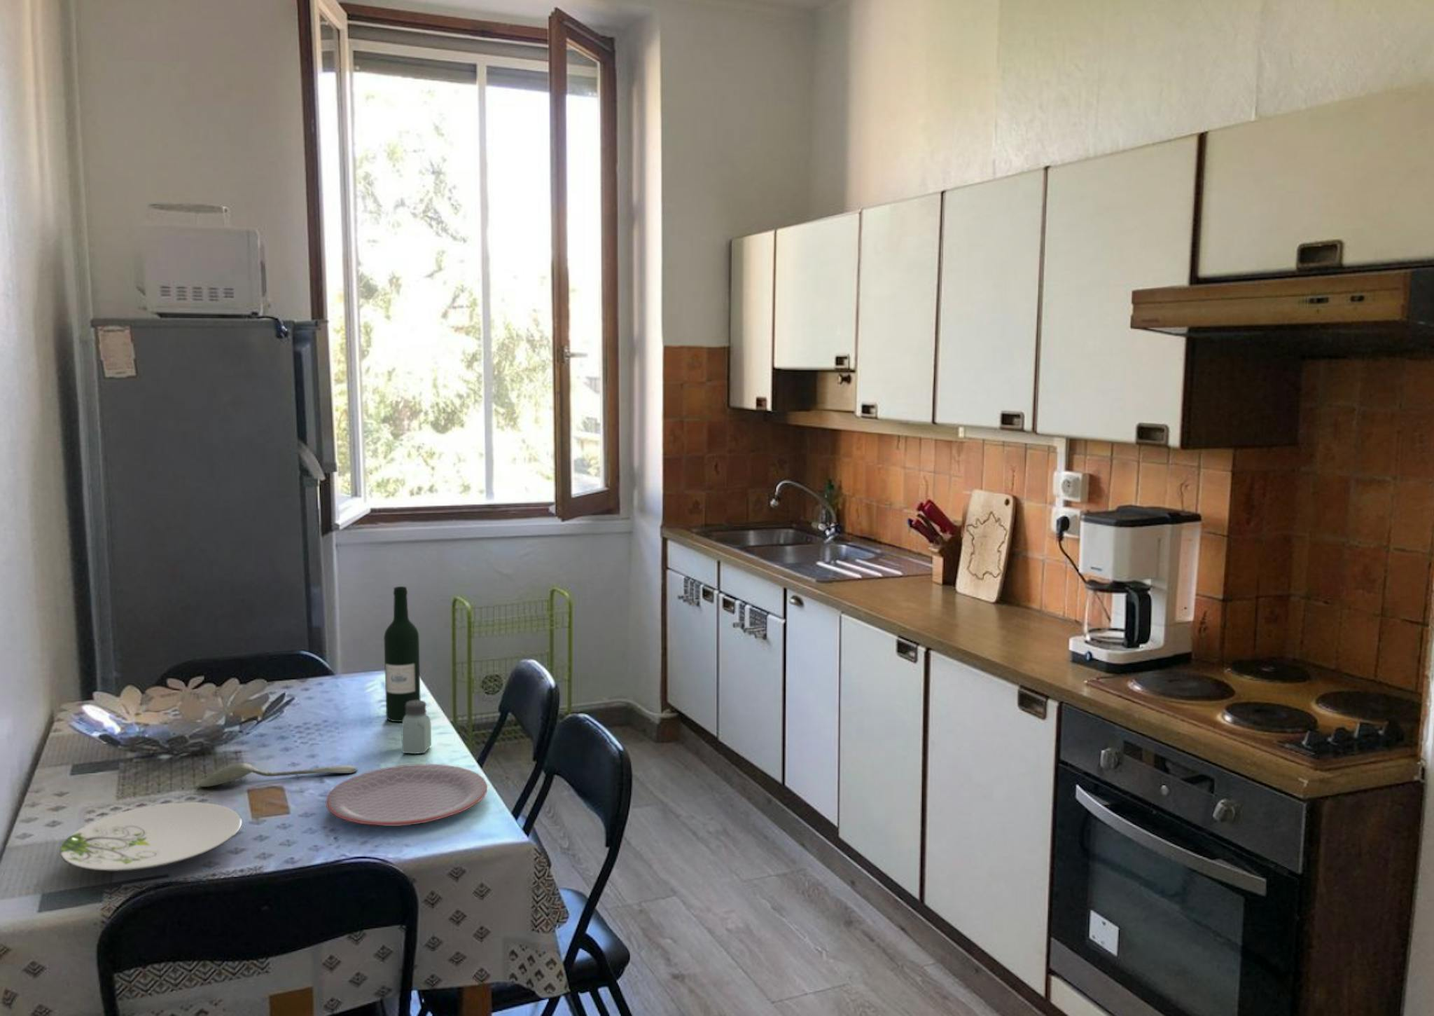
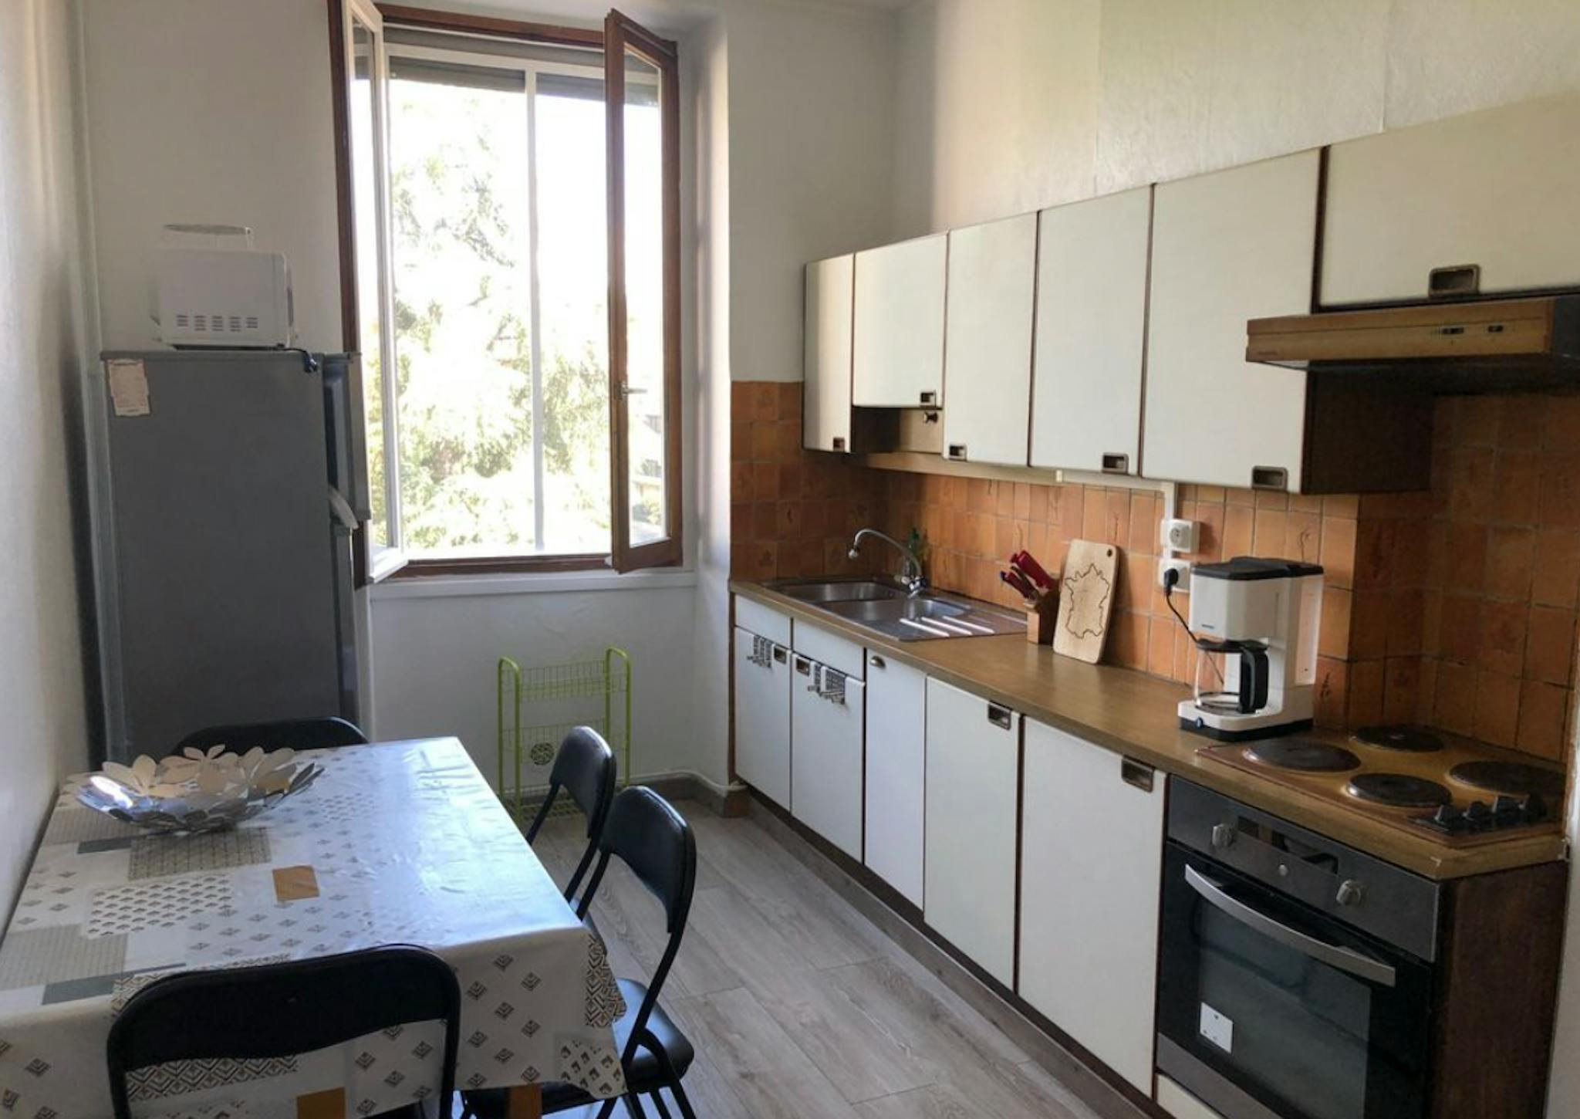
- wine bottle (402, 652)
- plate (154, 843)
- spoon (279, 772)
- plate (408, 797)
- saltshaker (416, 726)
